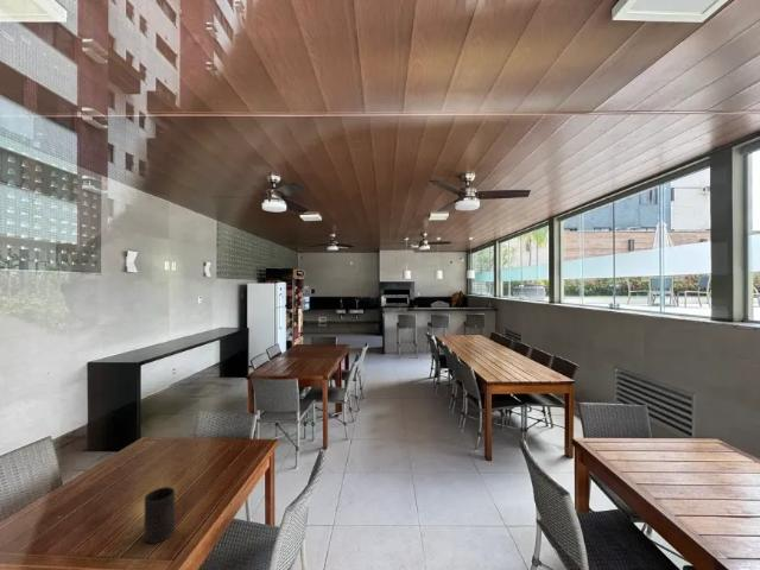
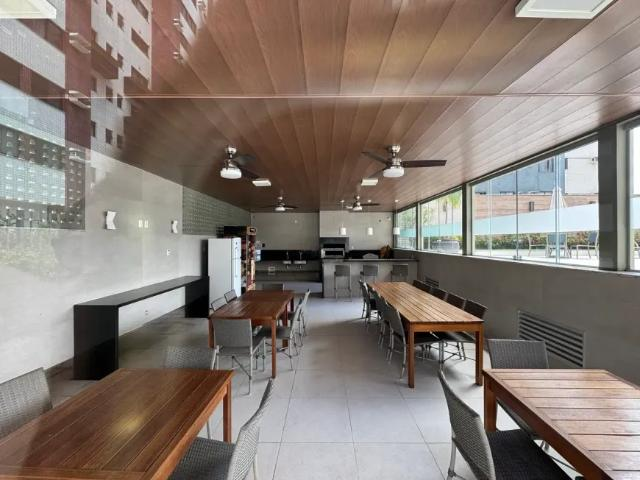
- cup (159, 513)
